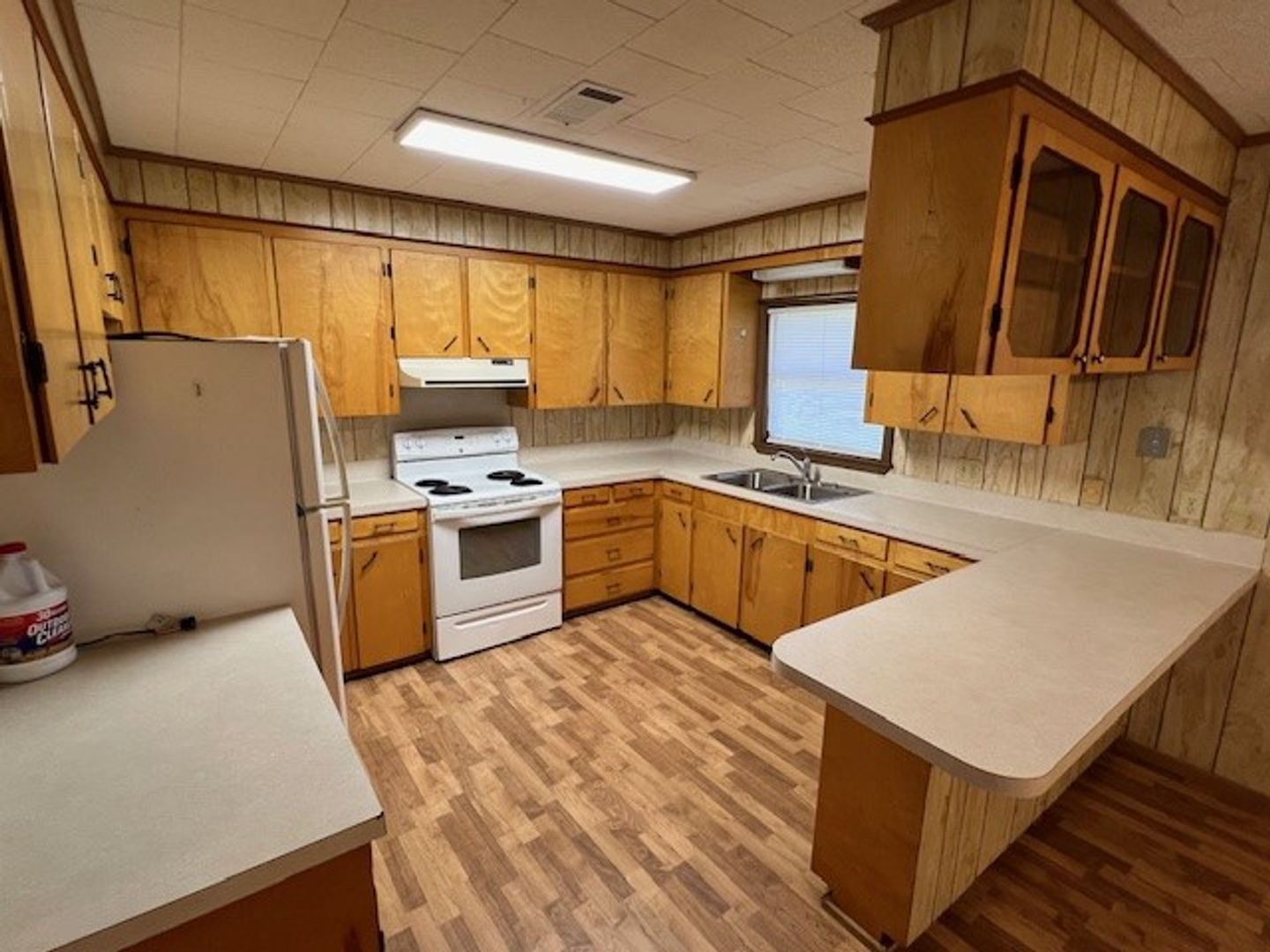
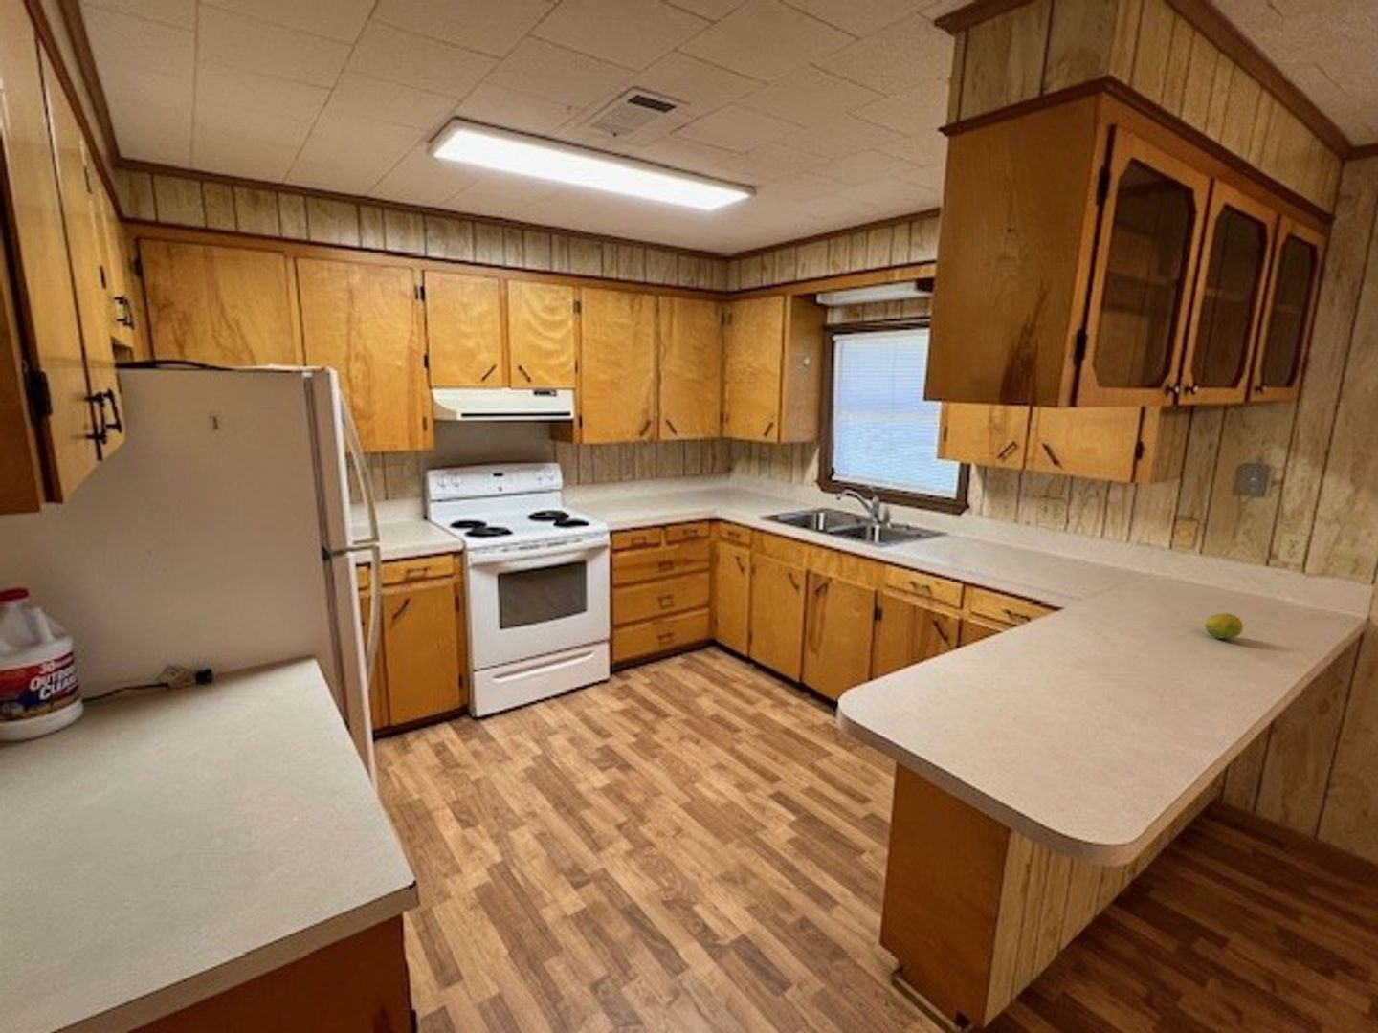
+ fruit (1223, 625)
